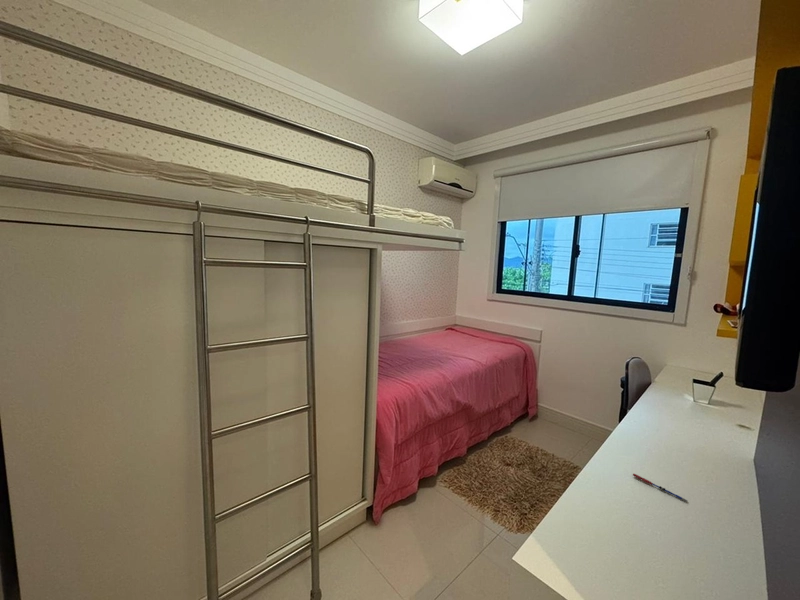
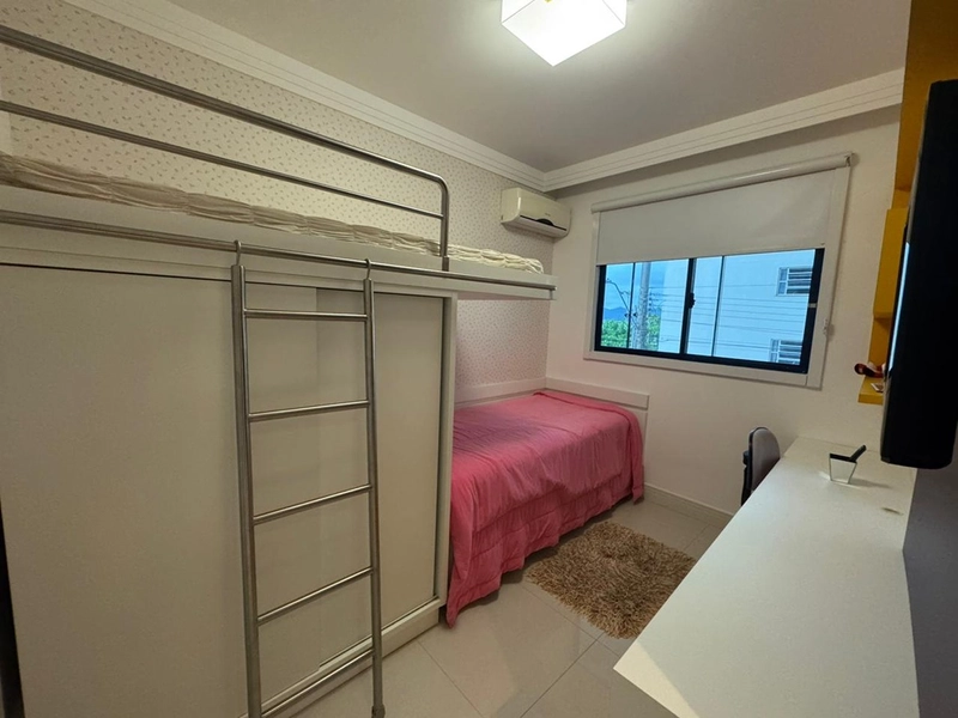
- pen (658, 486)
